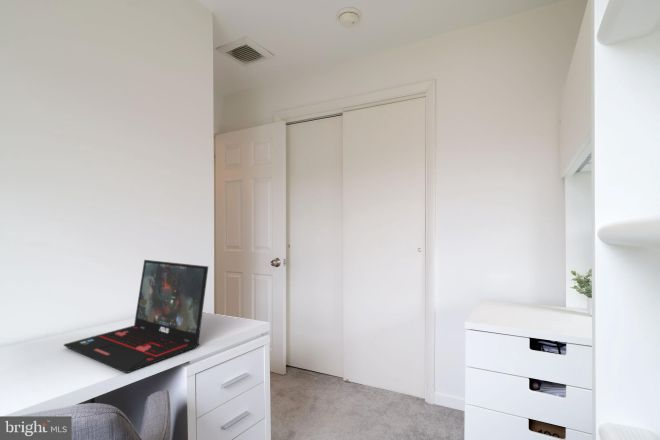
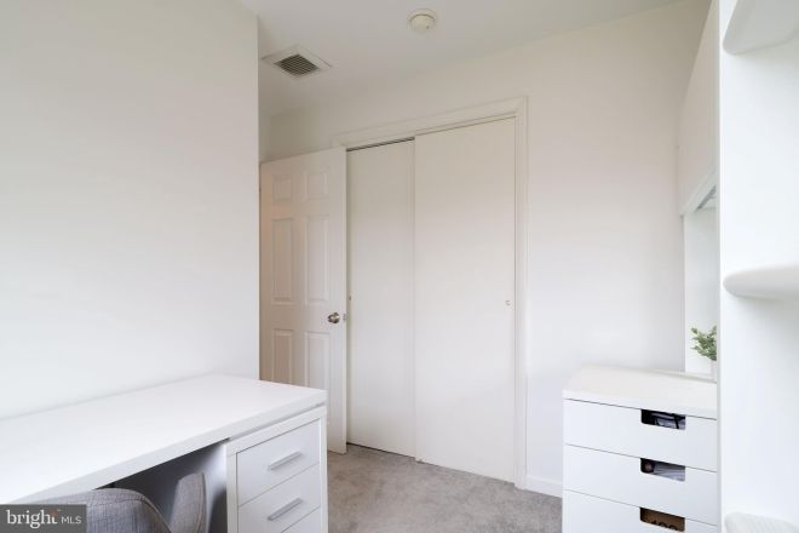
- laptop (137, 306)
